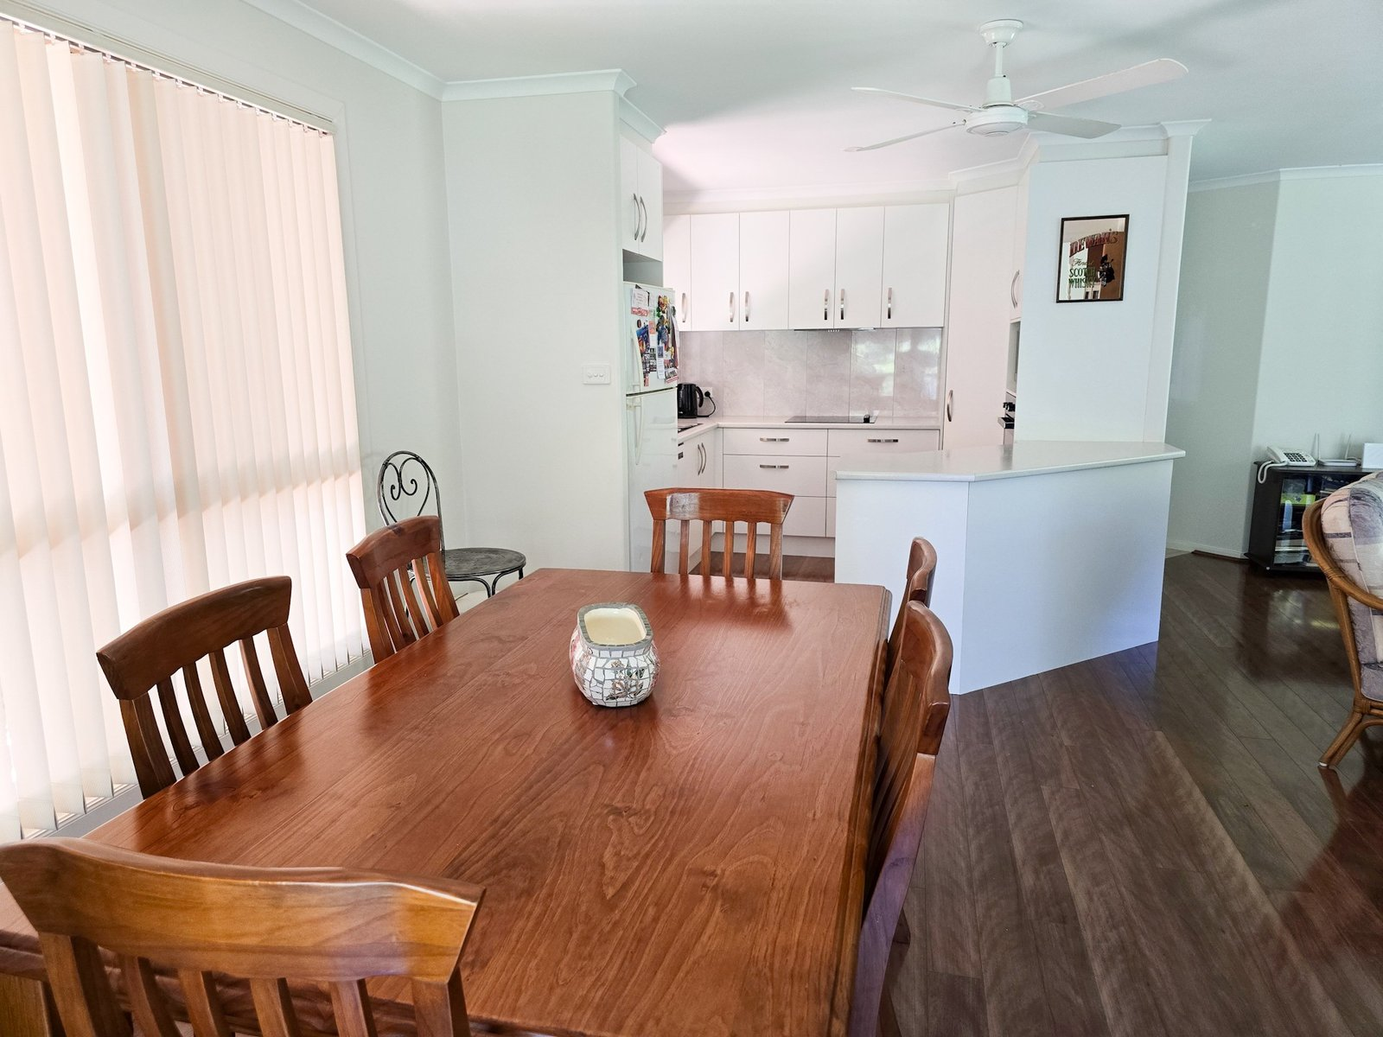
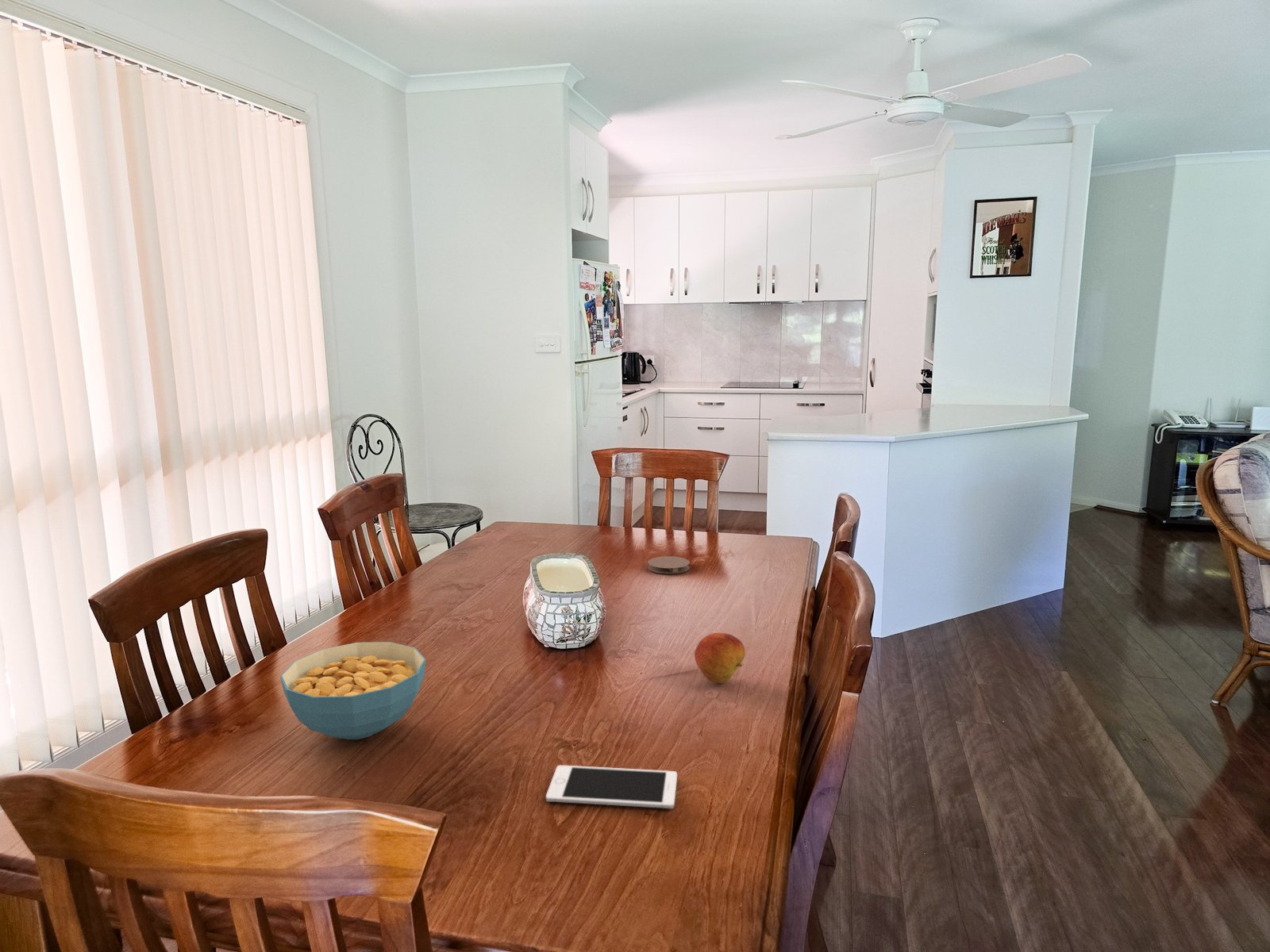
+ cell phone (613, 786)
+ coaster (668, 565)
+ cereal bowl (356, 698)
+ fruit (718, 657)
